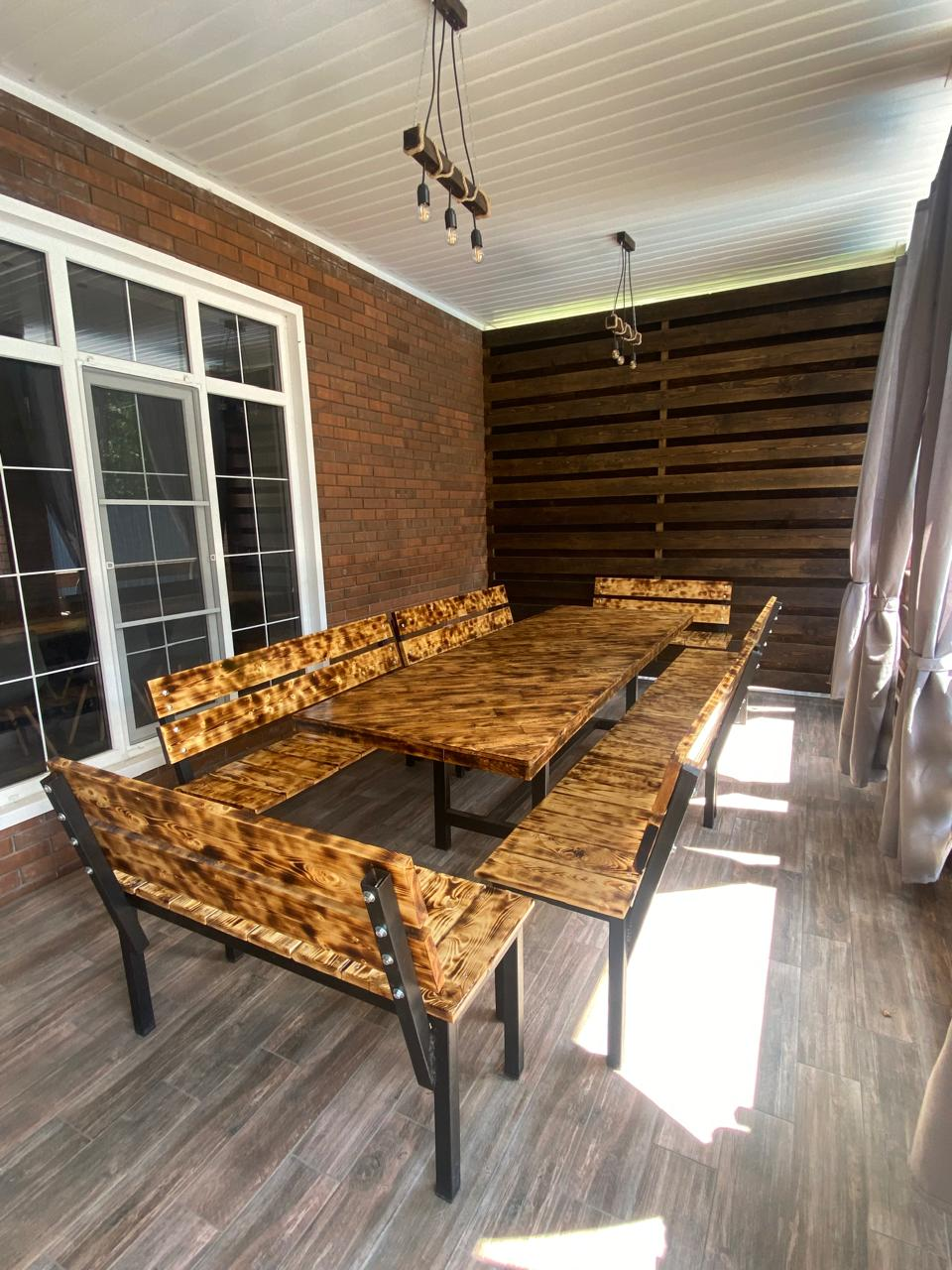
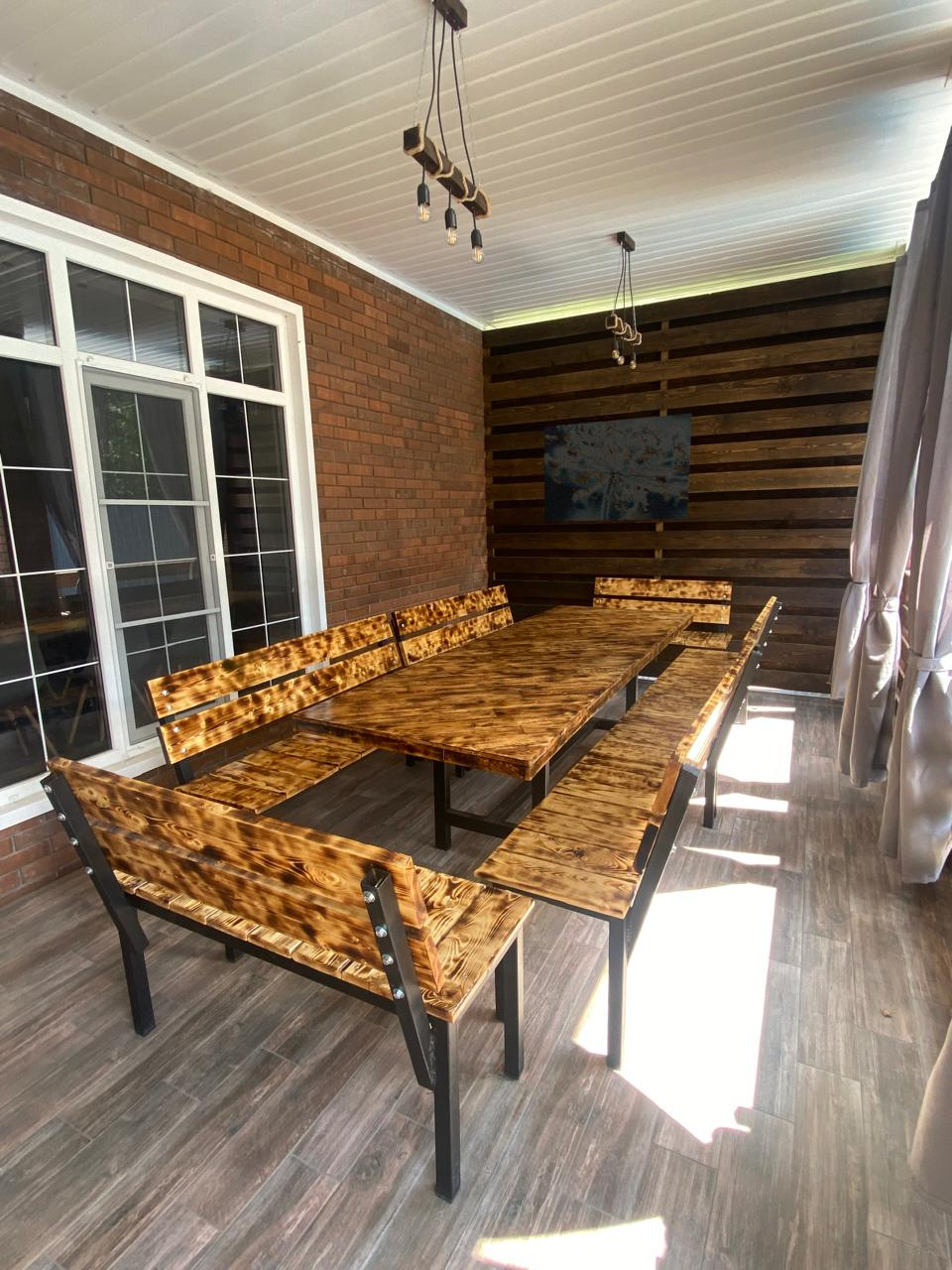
+ wall art (613, 470)
